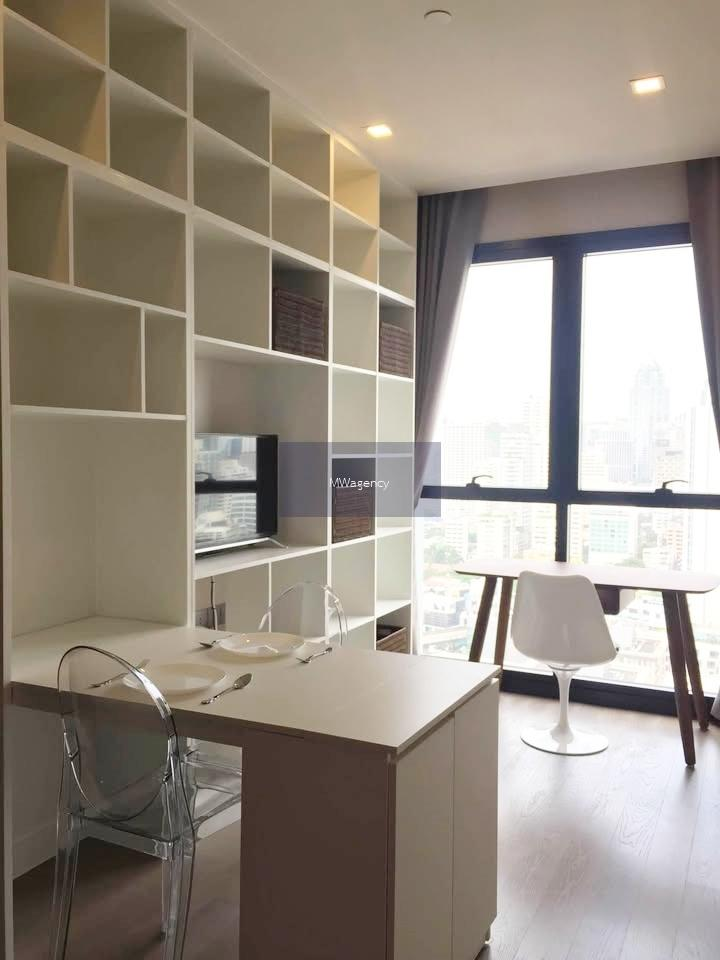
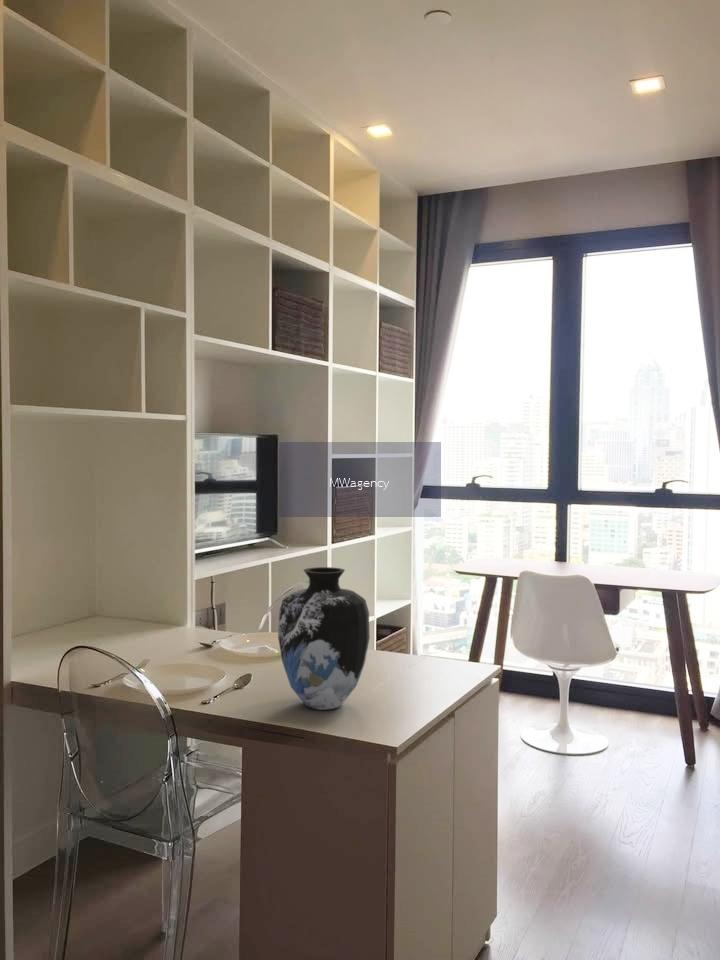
+ vase (323, 637)
